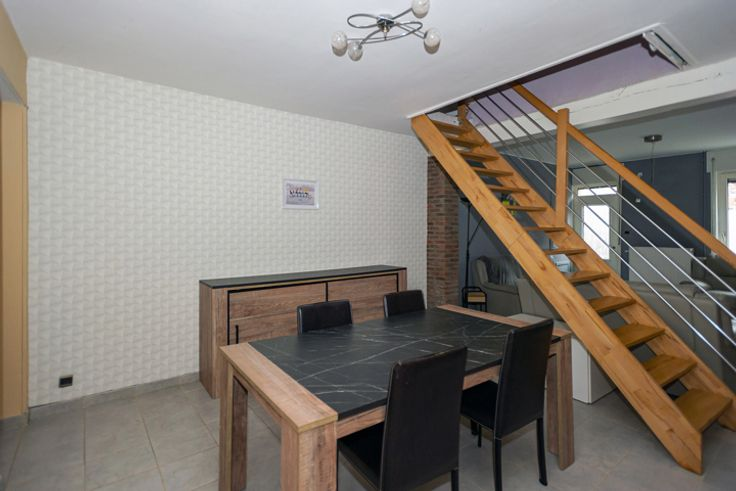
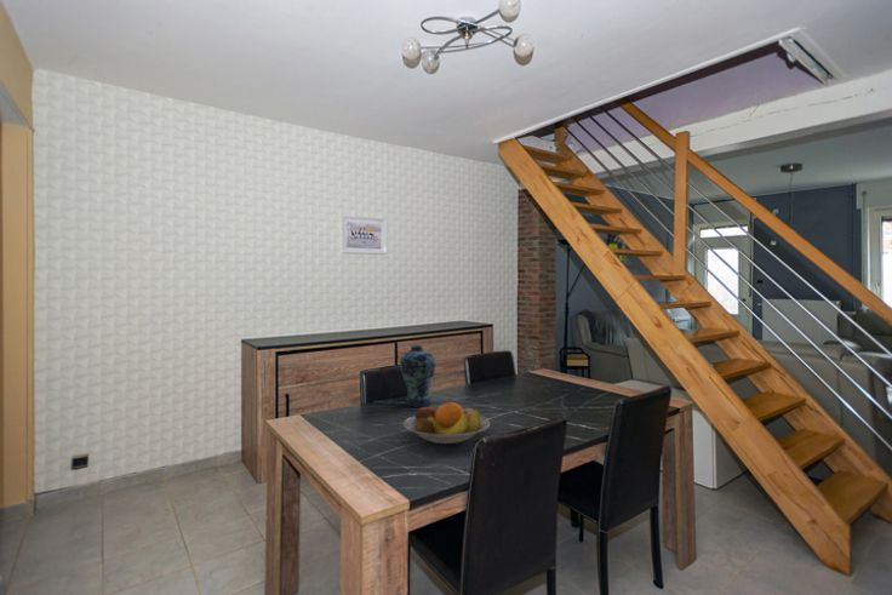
+ fruit bowl (446, 418)
+ vase (417, 374)
